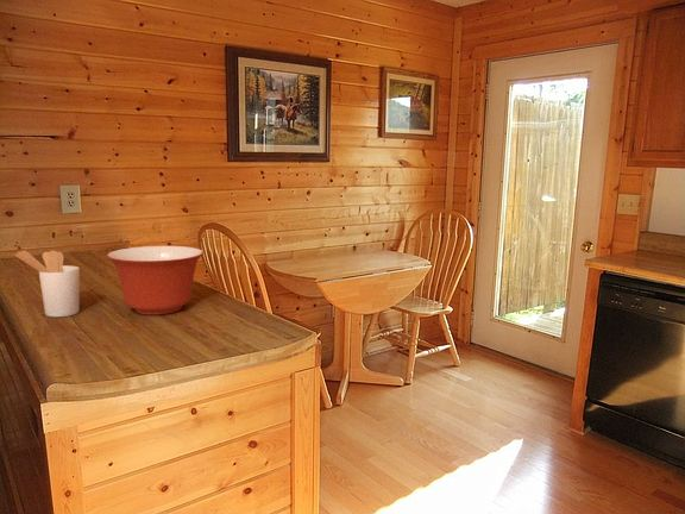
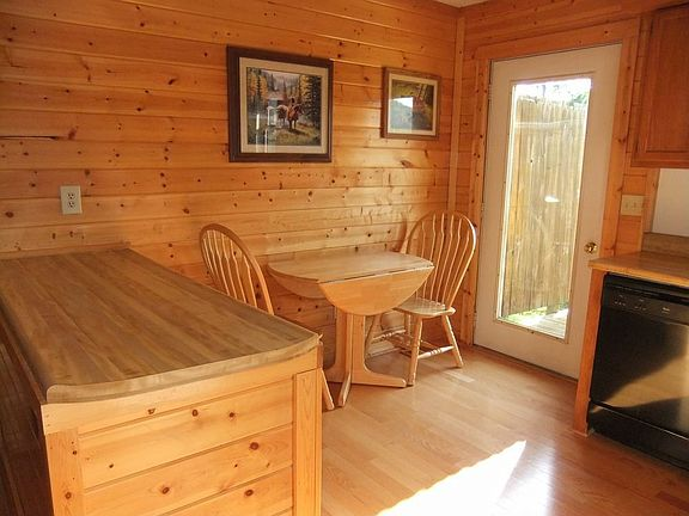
- utensil holder (49, 281)
- mixing bowl (157, 281)
